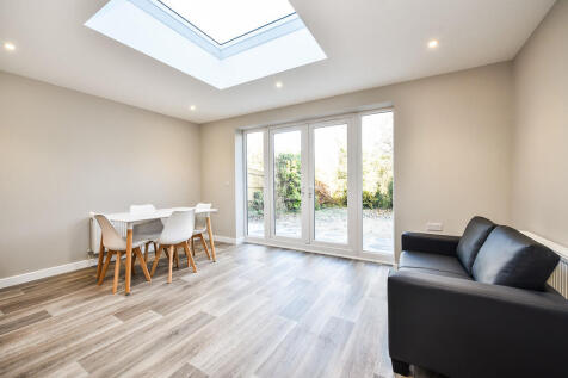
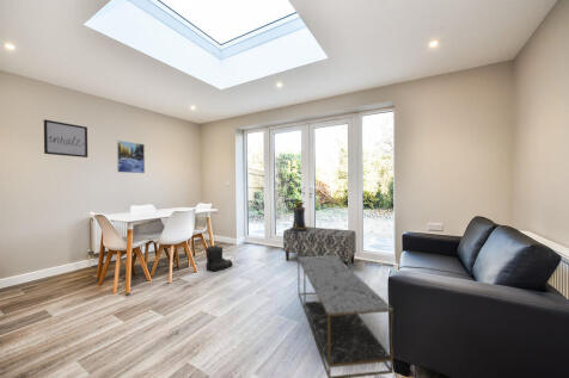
+ wall art (67, 140)
+ coffee table (332, 299)
+ bench (319, 246)
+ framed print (130, 157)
+ boots (219, 256)
+ pedestal (299, 216)
